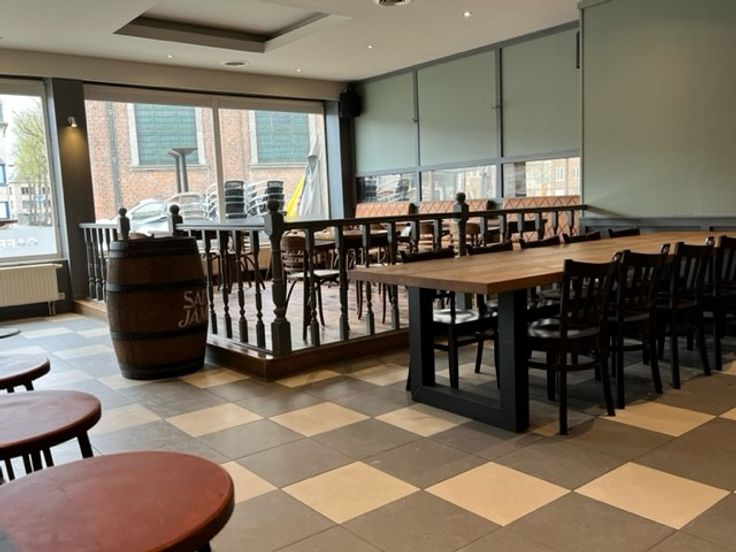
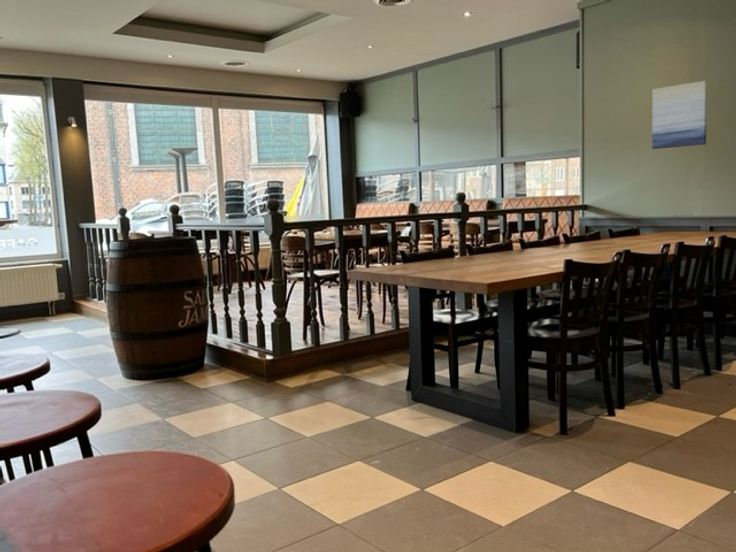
+ wall art (678, 116)
